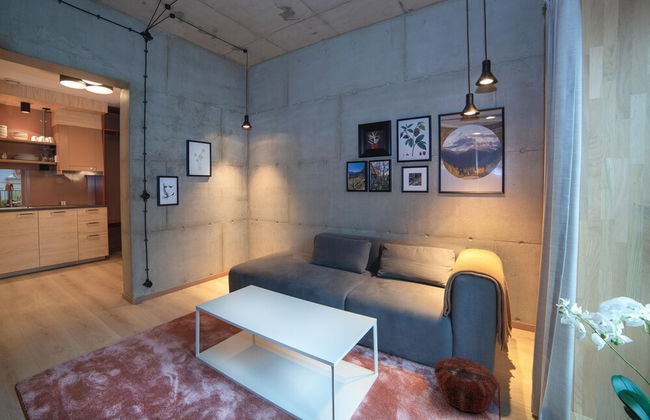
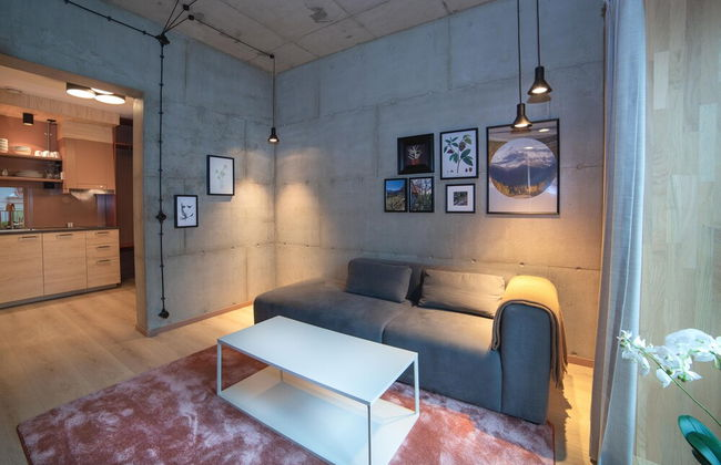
- woven basket (464, 381)
